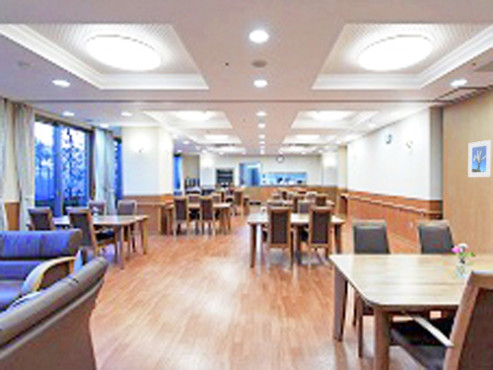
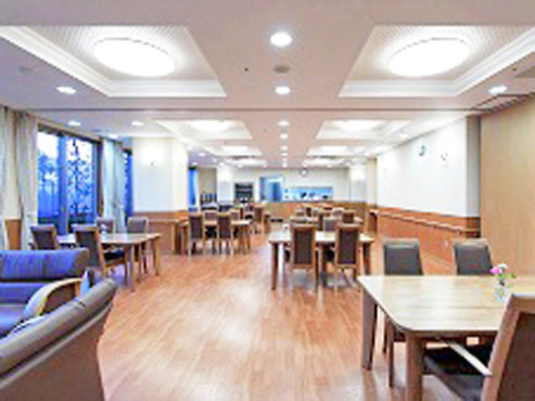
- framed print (479, 159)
